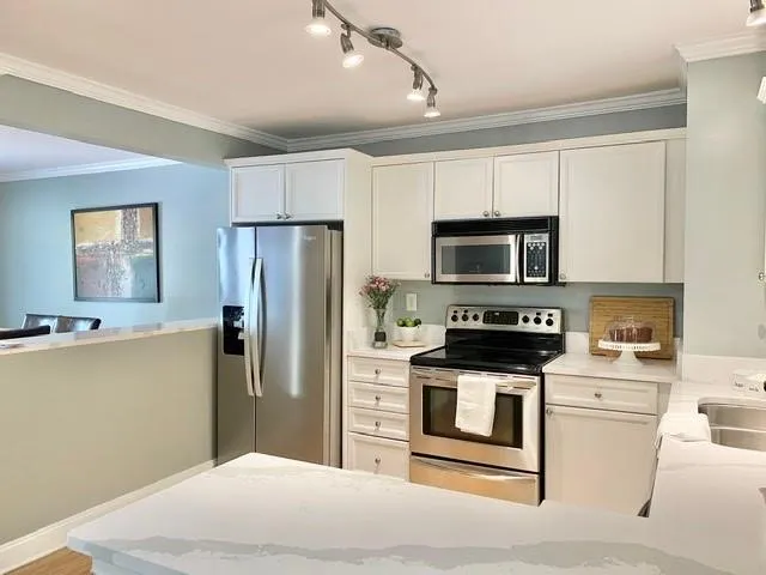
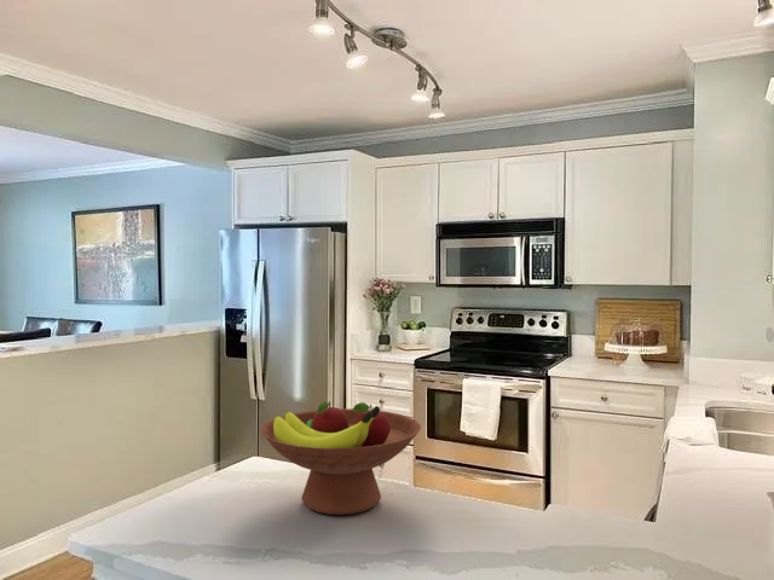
+ fruit bowl (341, 448)
